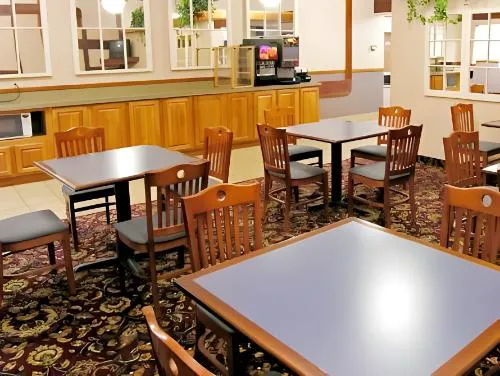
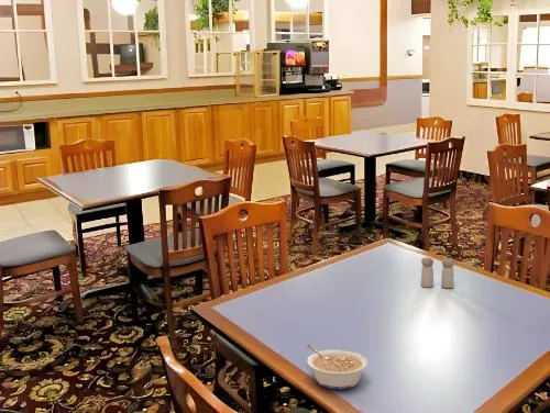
+ legume (334, 368)
+ salt and pepper shaker (432, 271)
